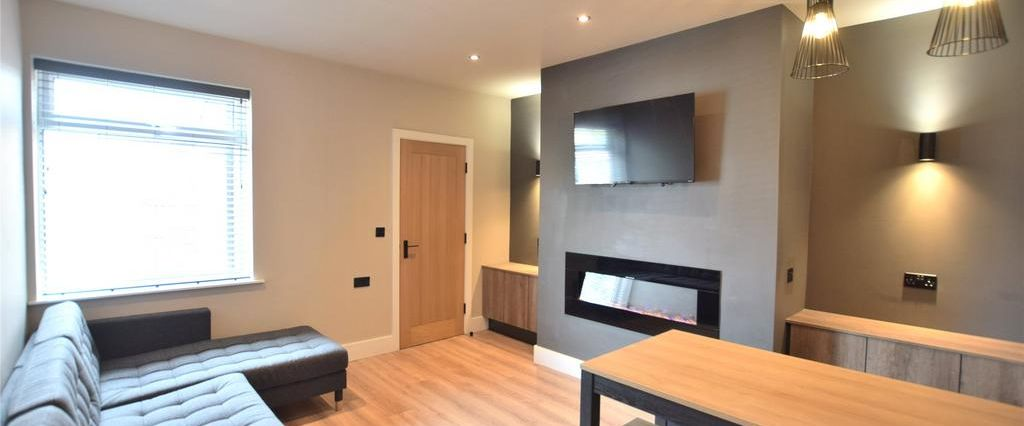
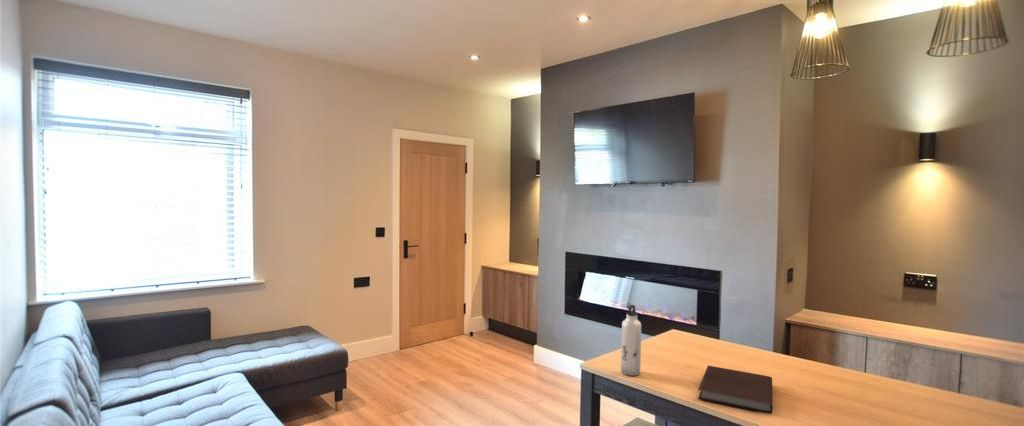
+ notebook (736, 387)
+ water bottle (631, 338)
